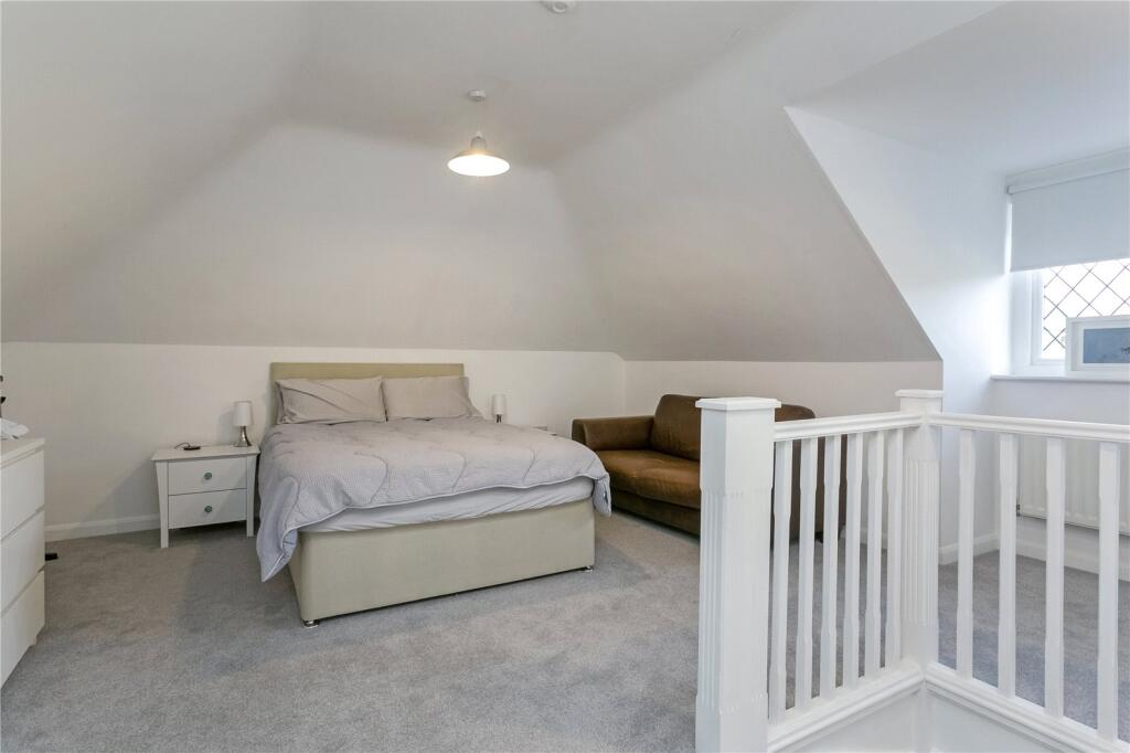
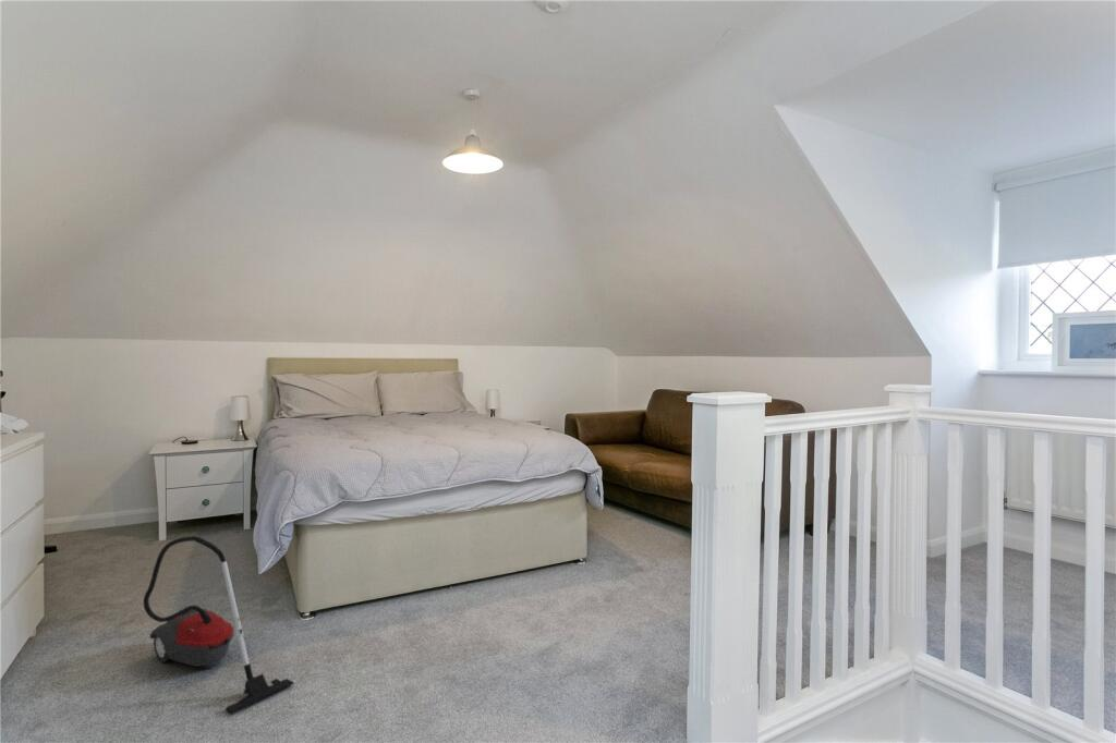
+ vacuum cleaner (198, 607)
